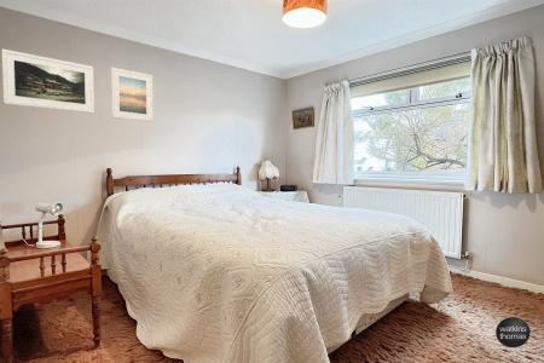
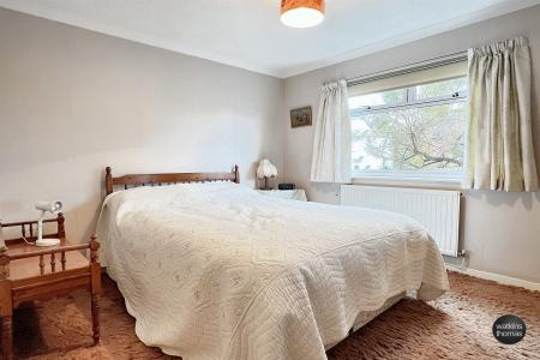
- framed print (132, 96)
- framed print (51, 83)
